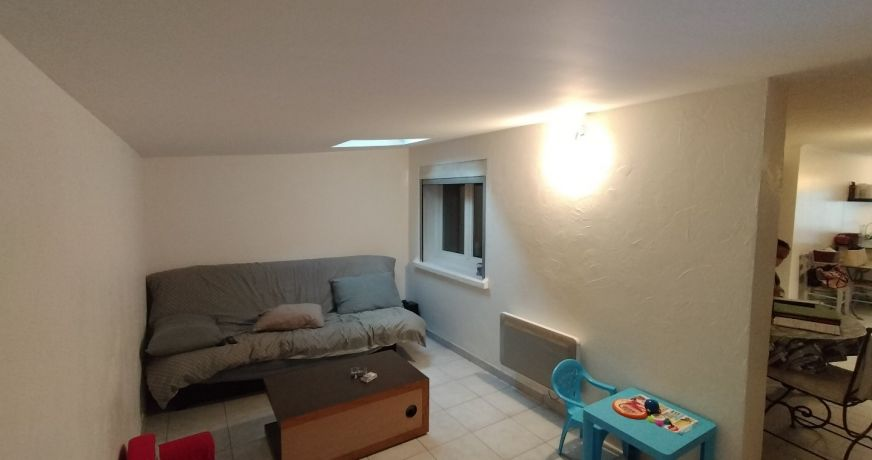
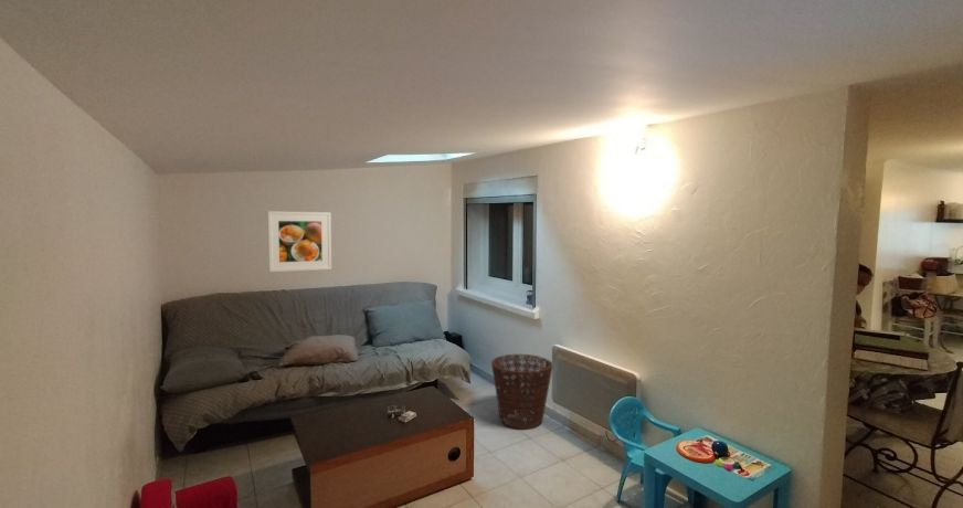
+ basket (521, 391)
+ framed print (300, 241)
